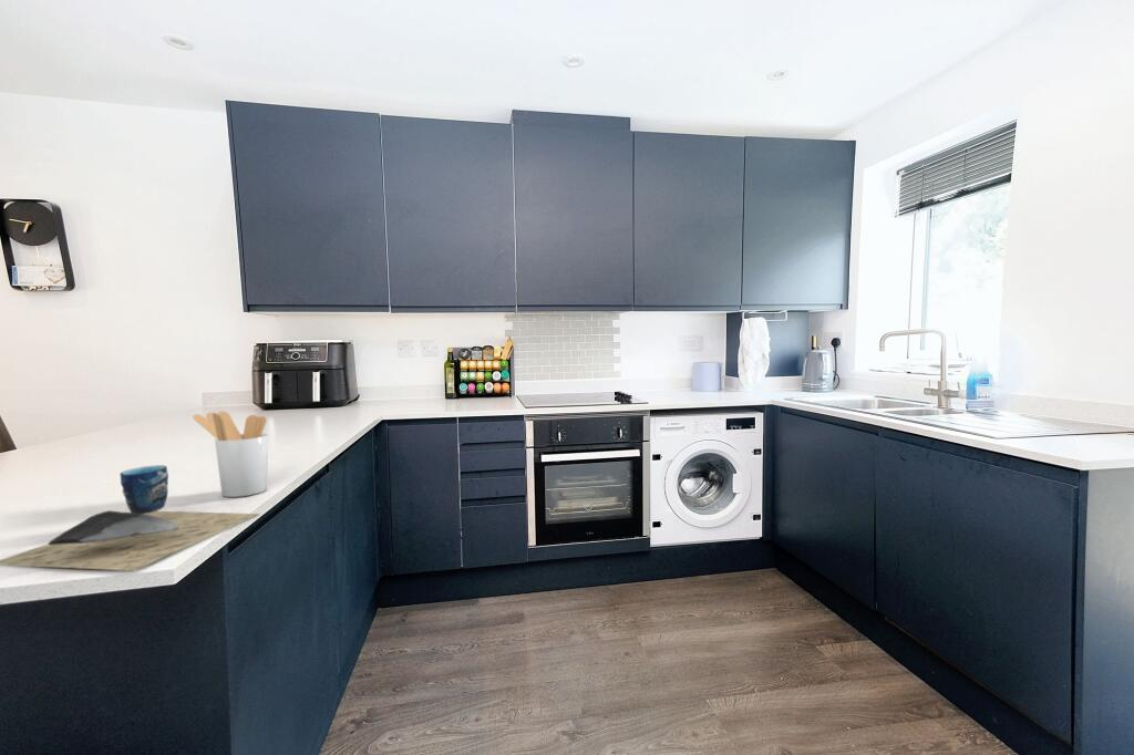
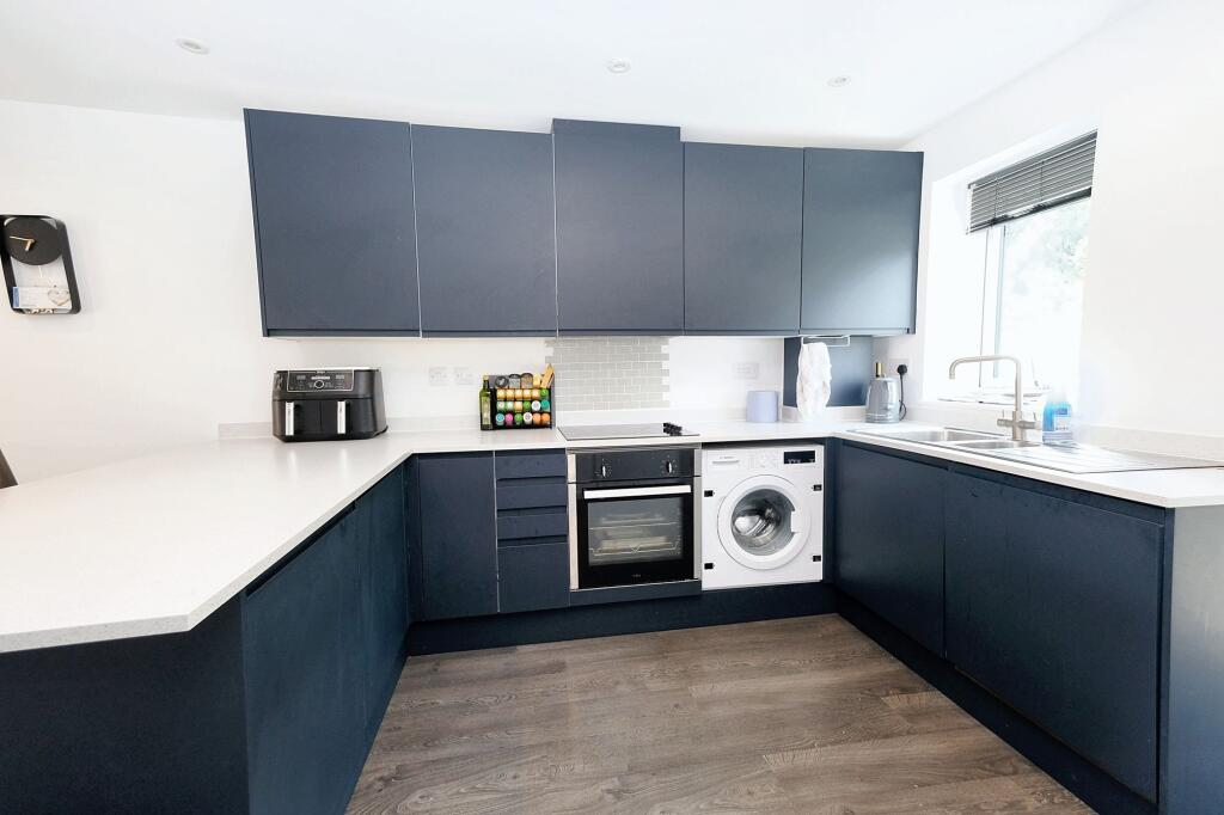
- cup (138, 507)
- utensil holder (233, 449)
